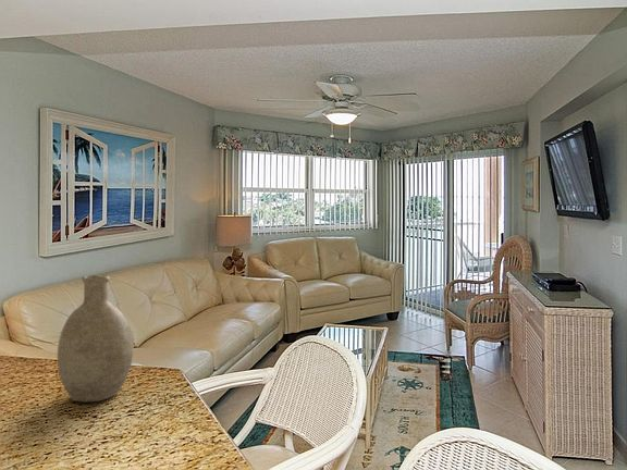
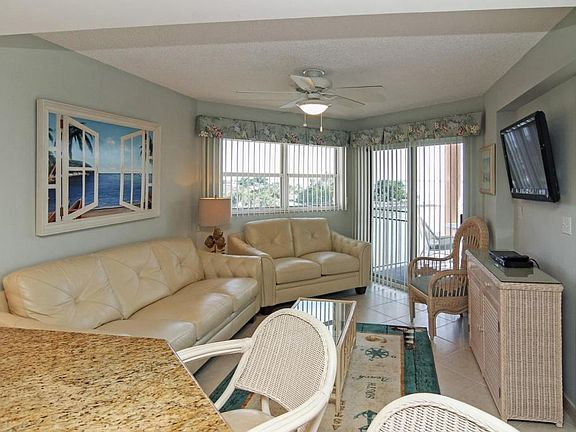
- decorative vase (95, 335)
